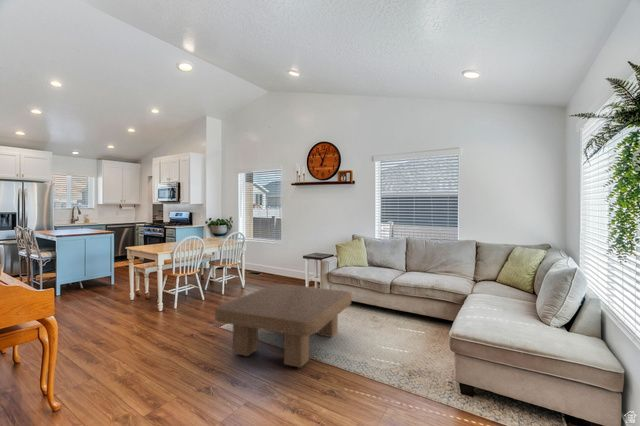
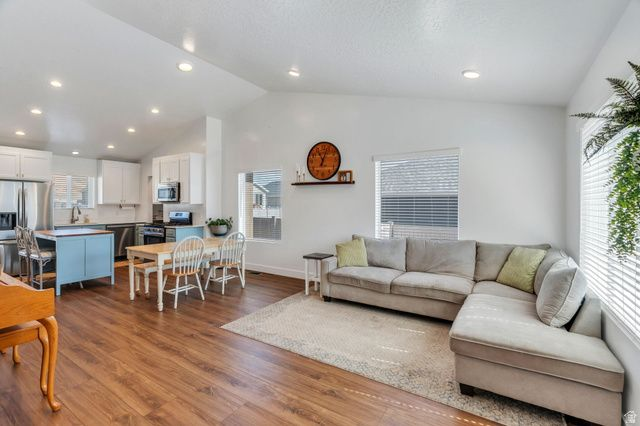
- coffee table (289, 320)
